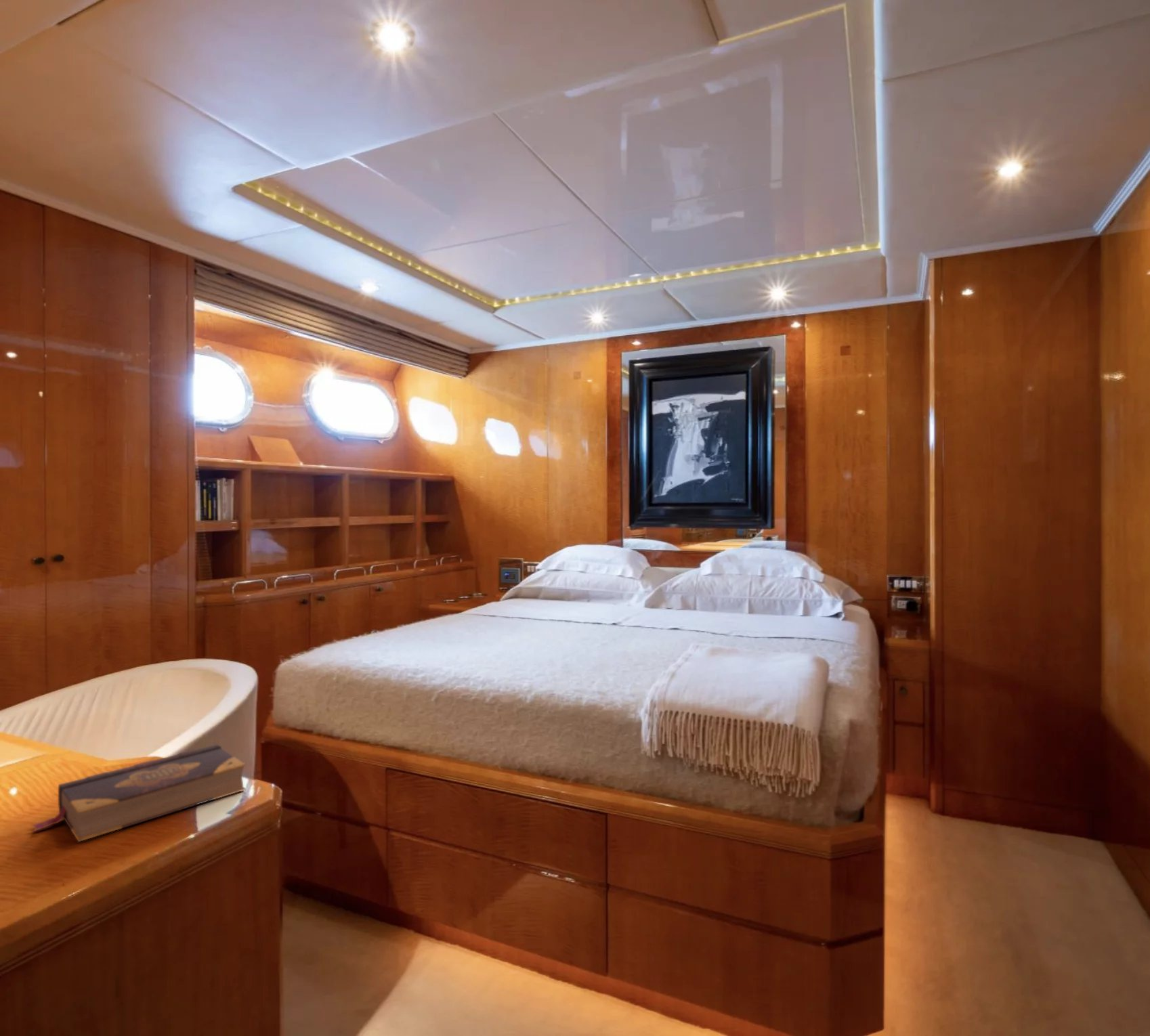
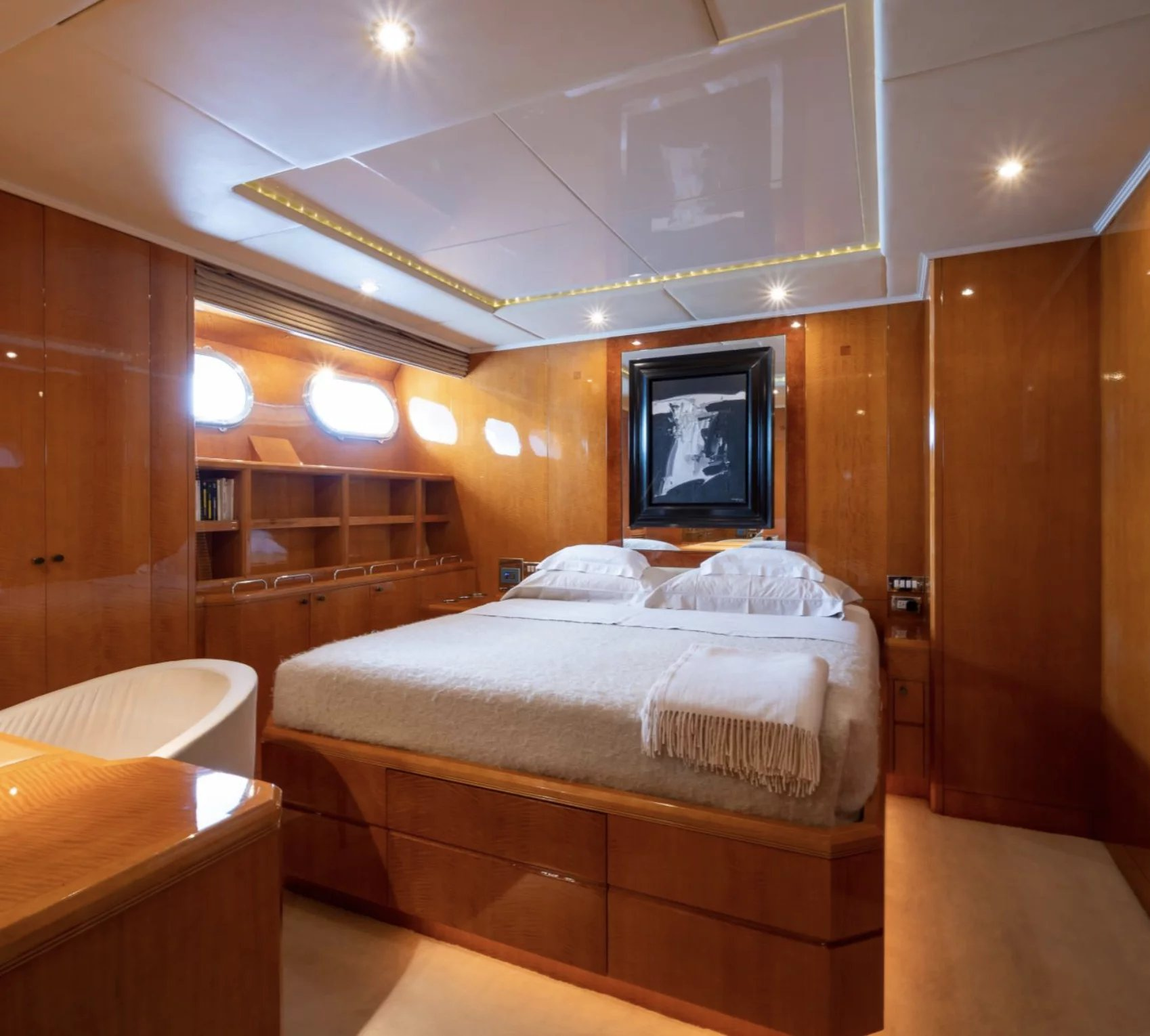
- book (142, 790)
